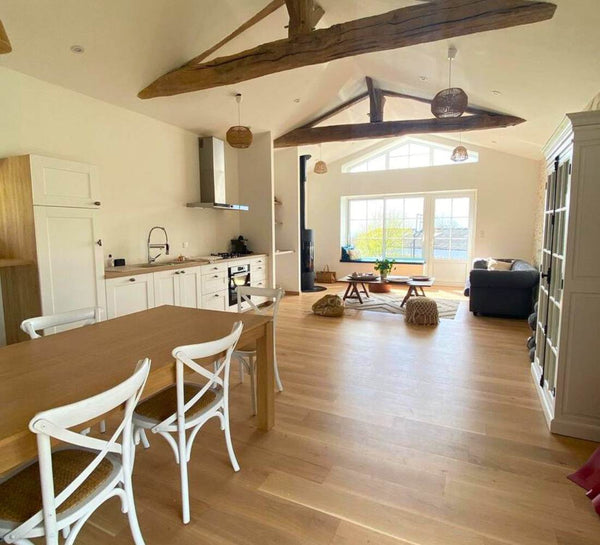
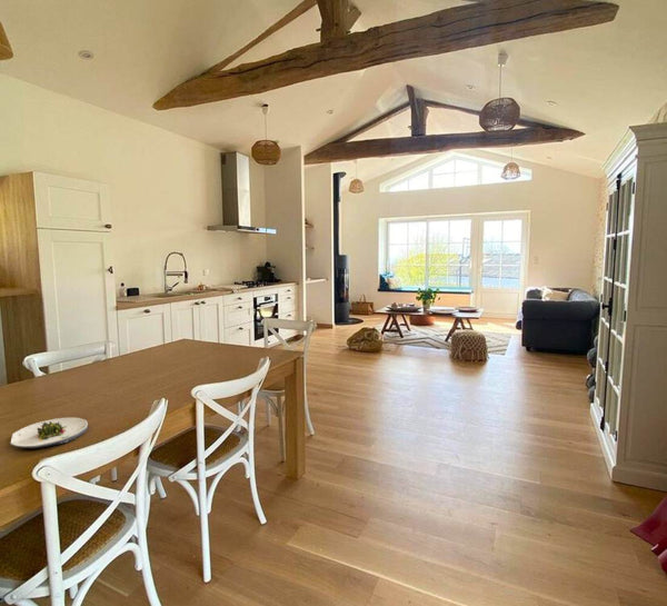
+ salad plate (50, 427)
